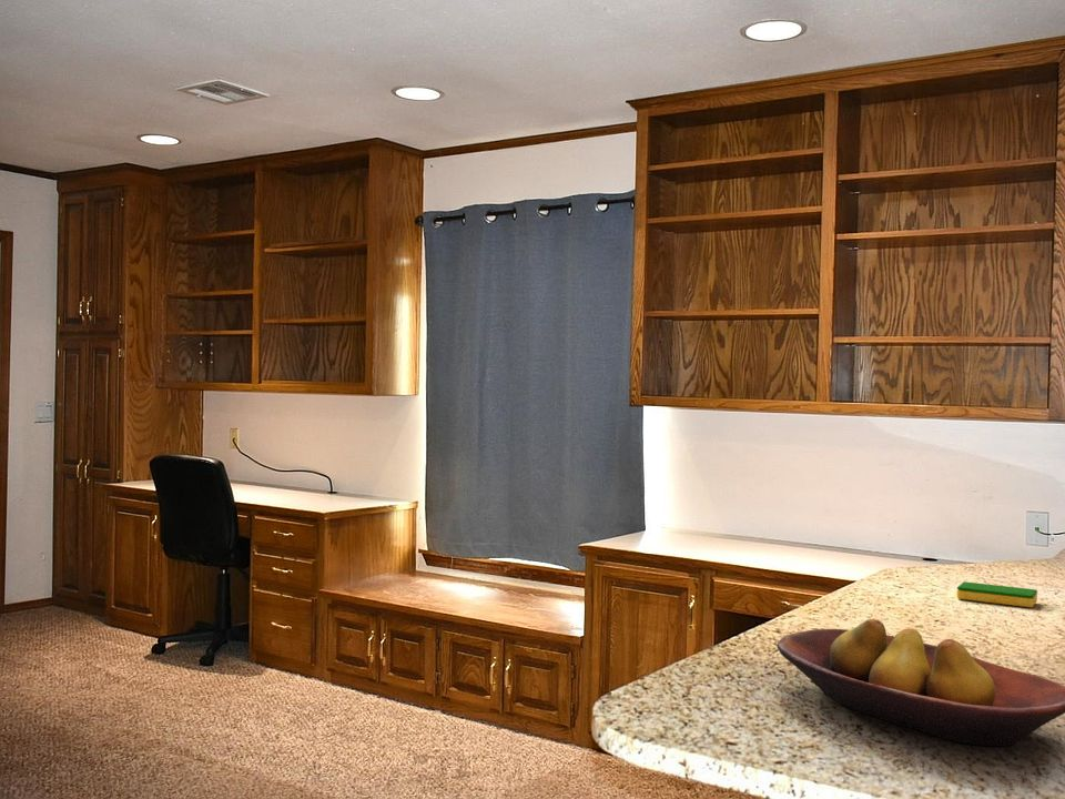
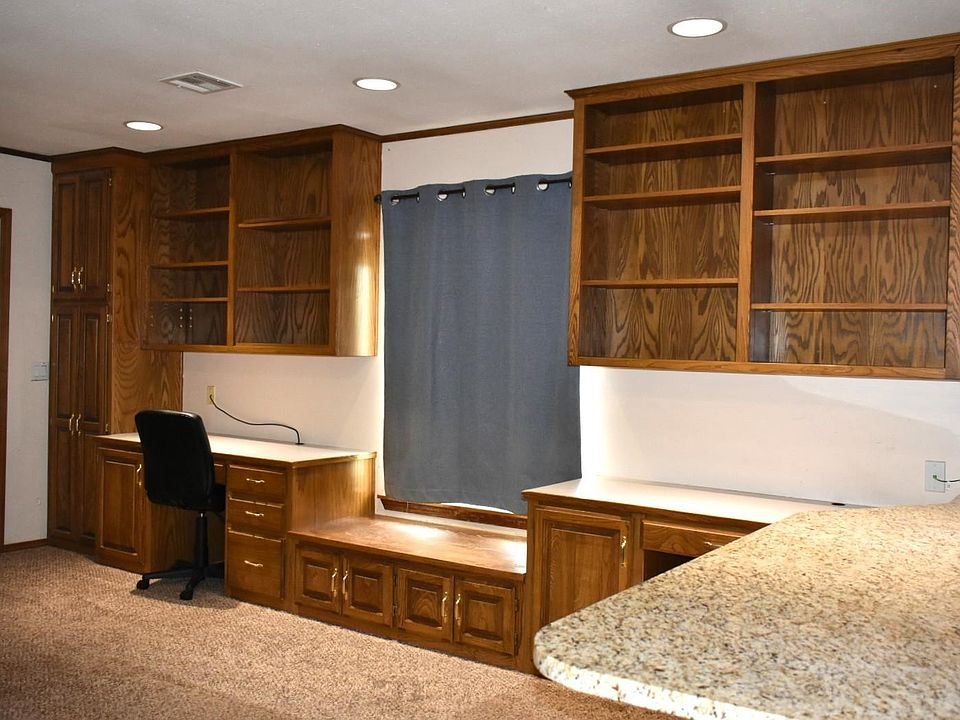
- dish sponge (996, 594)
- fruit bowl (914, 669)
